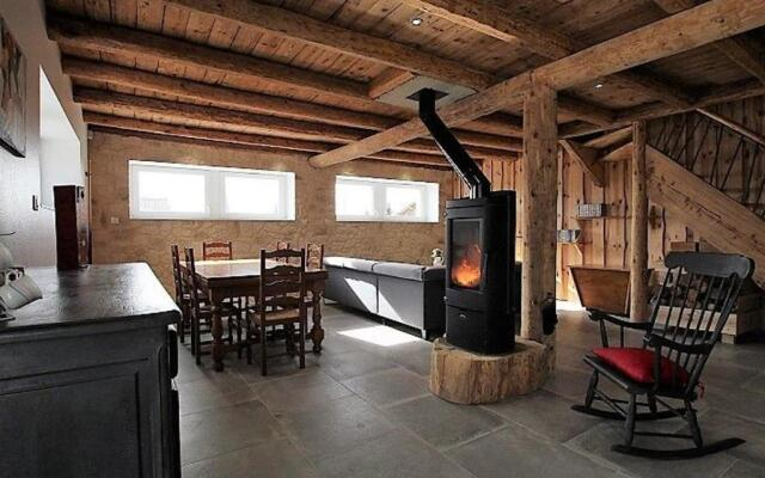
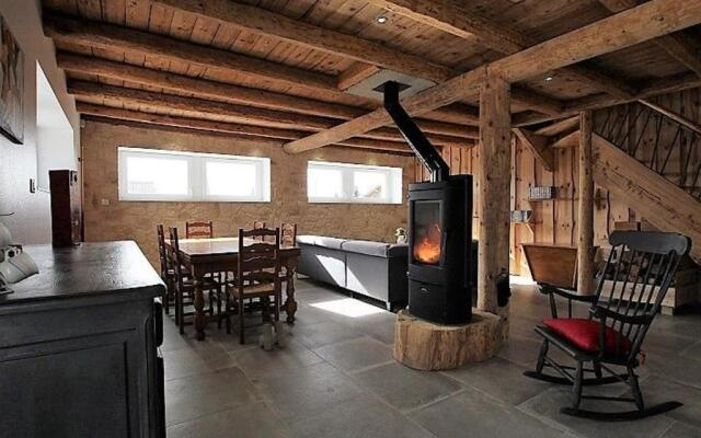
+ boots (271, 332)
